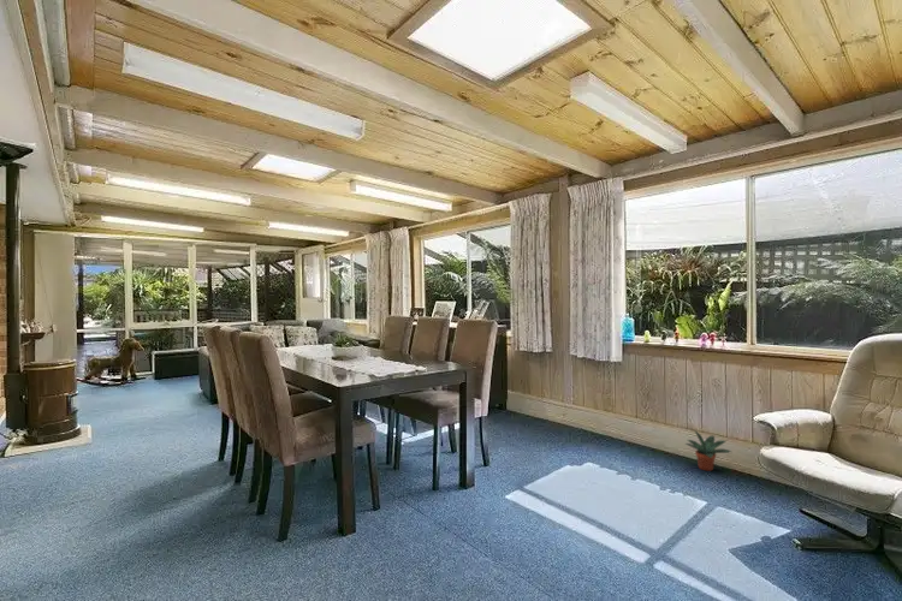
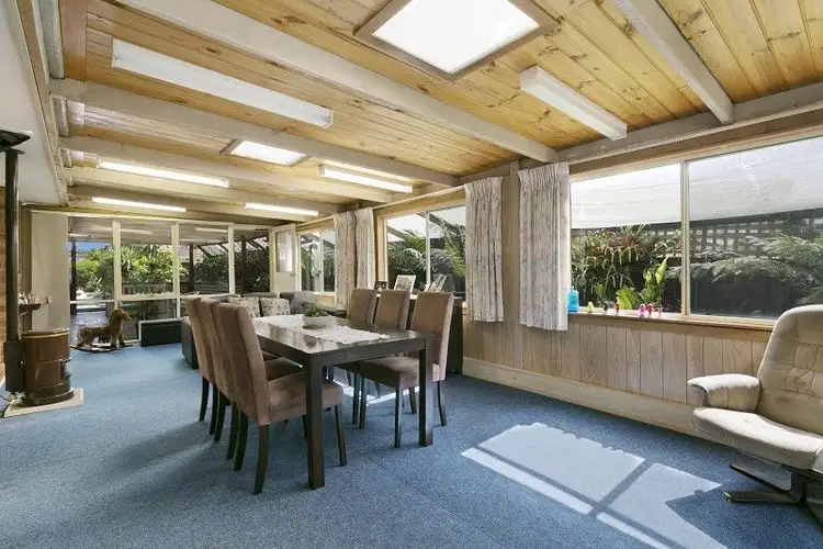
- potted plant (706, 450)
